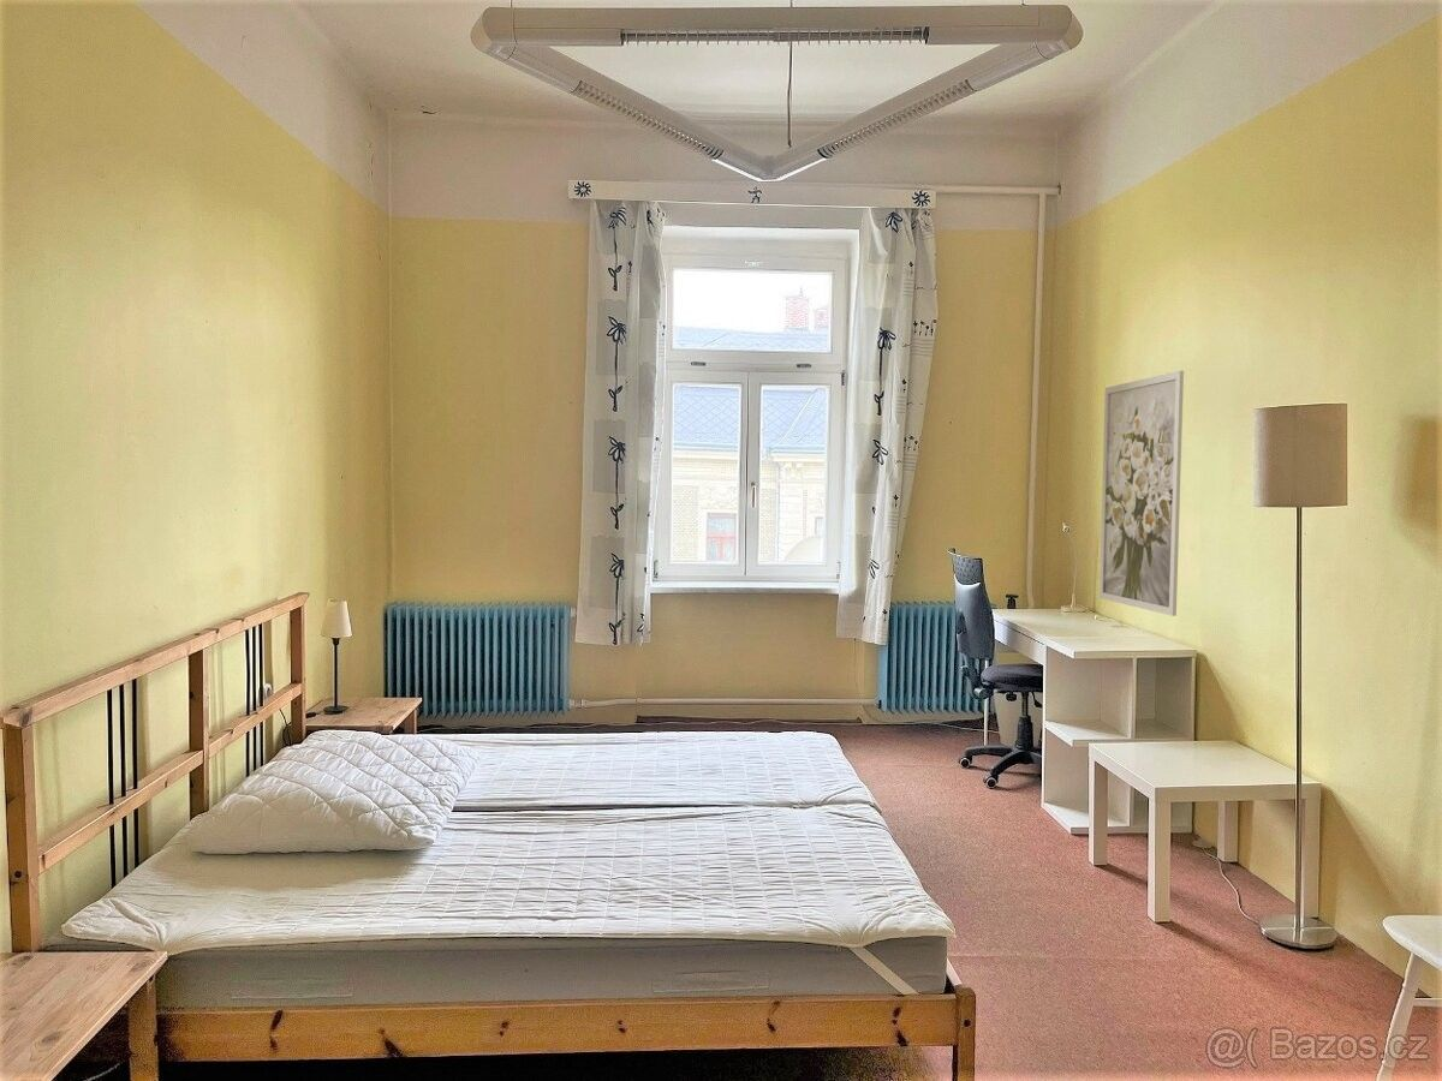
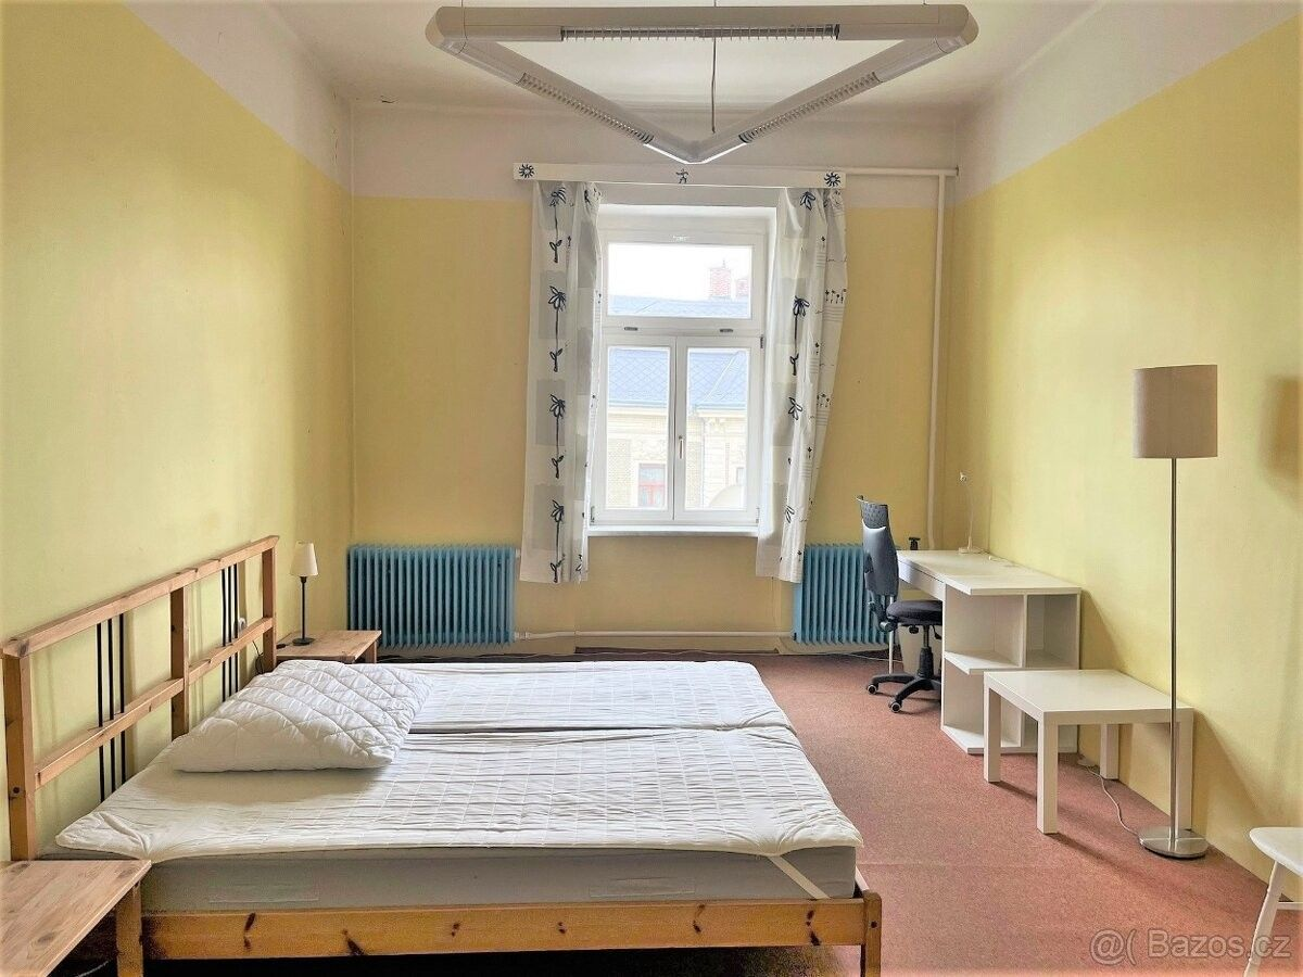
- wall art (1138, 494)
